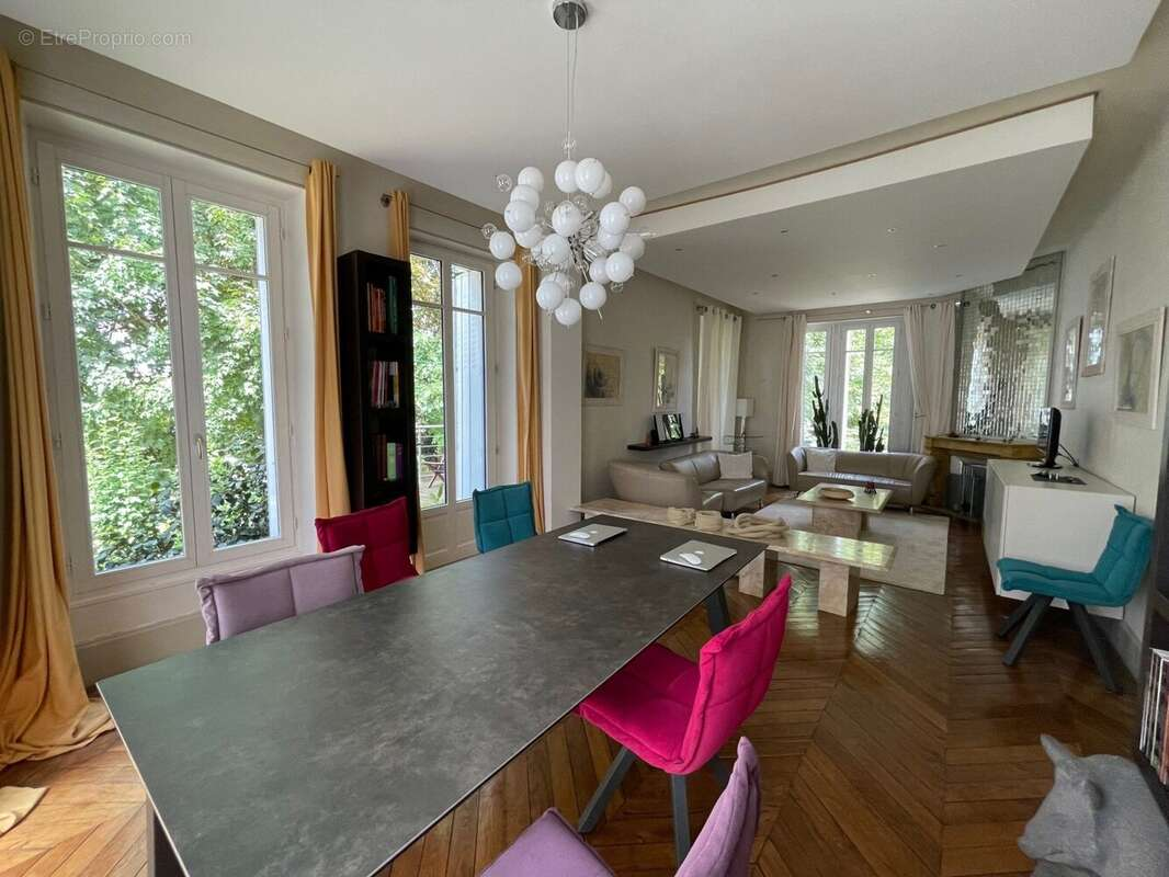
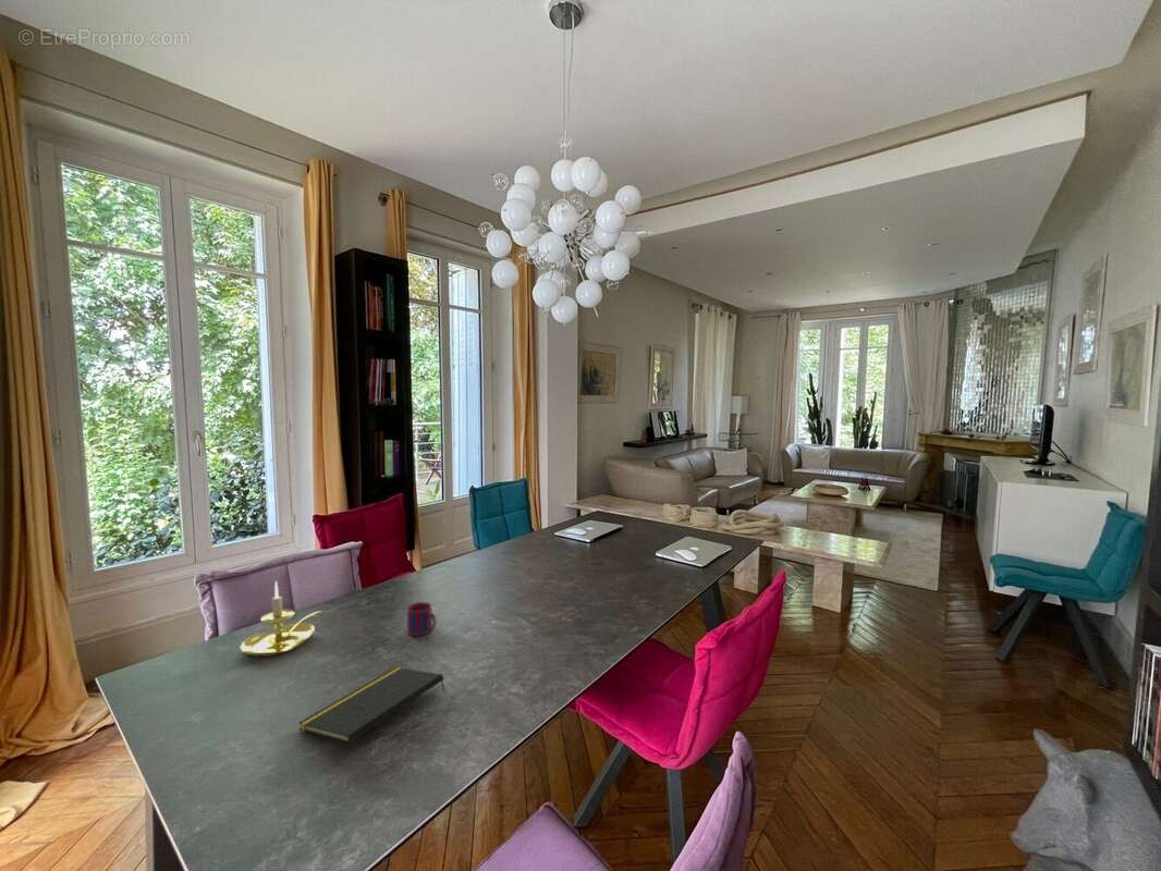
+ candle holder (283, 611)
+ notepad (375, 700)
+ mug (423, 619)
